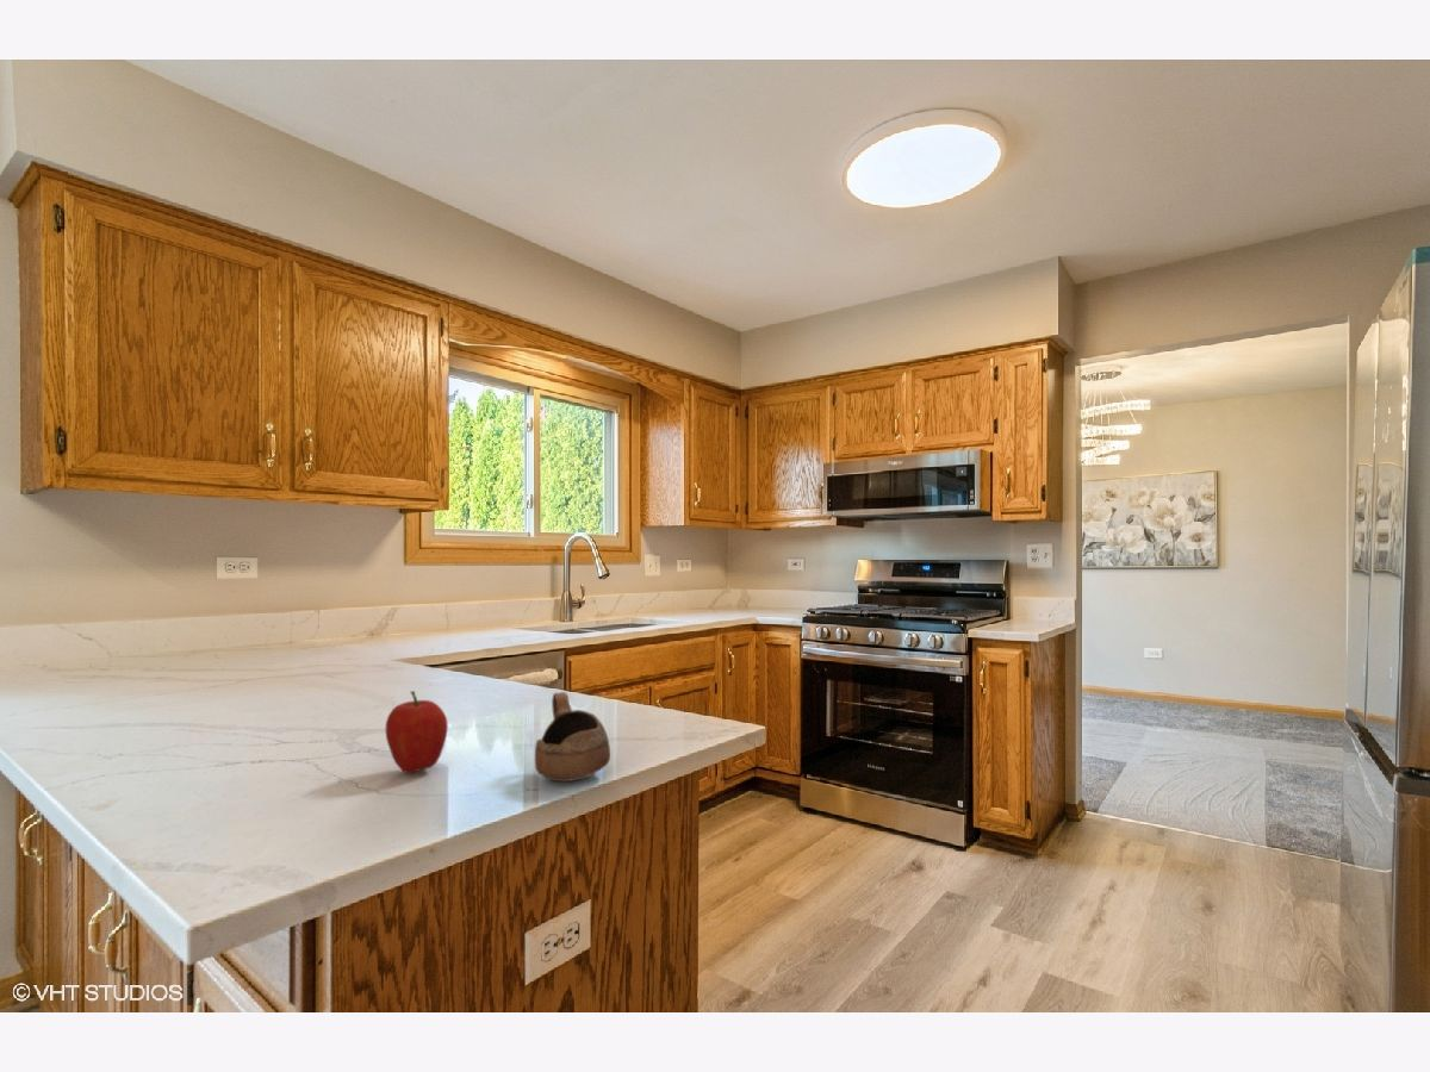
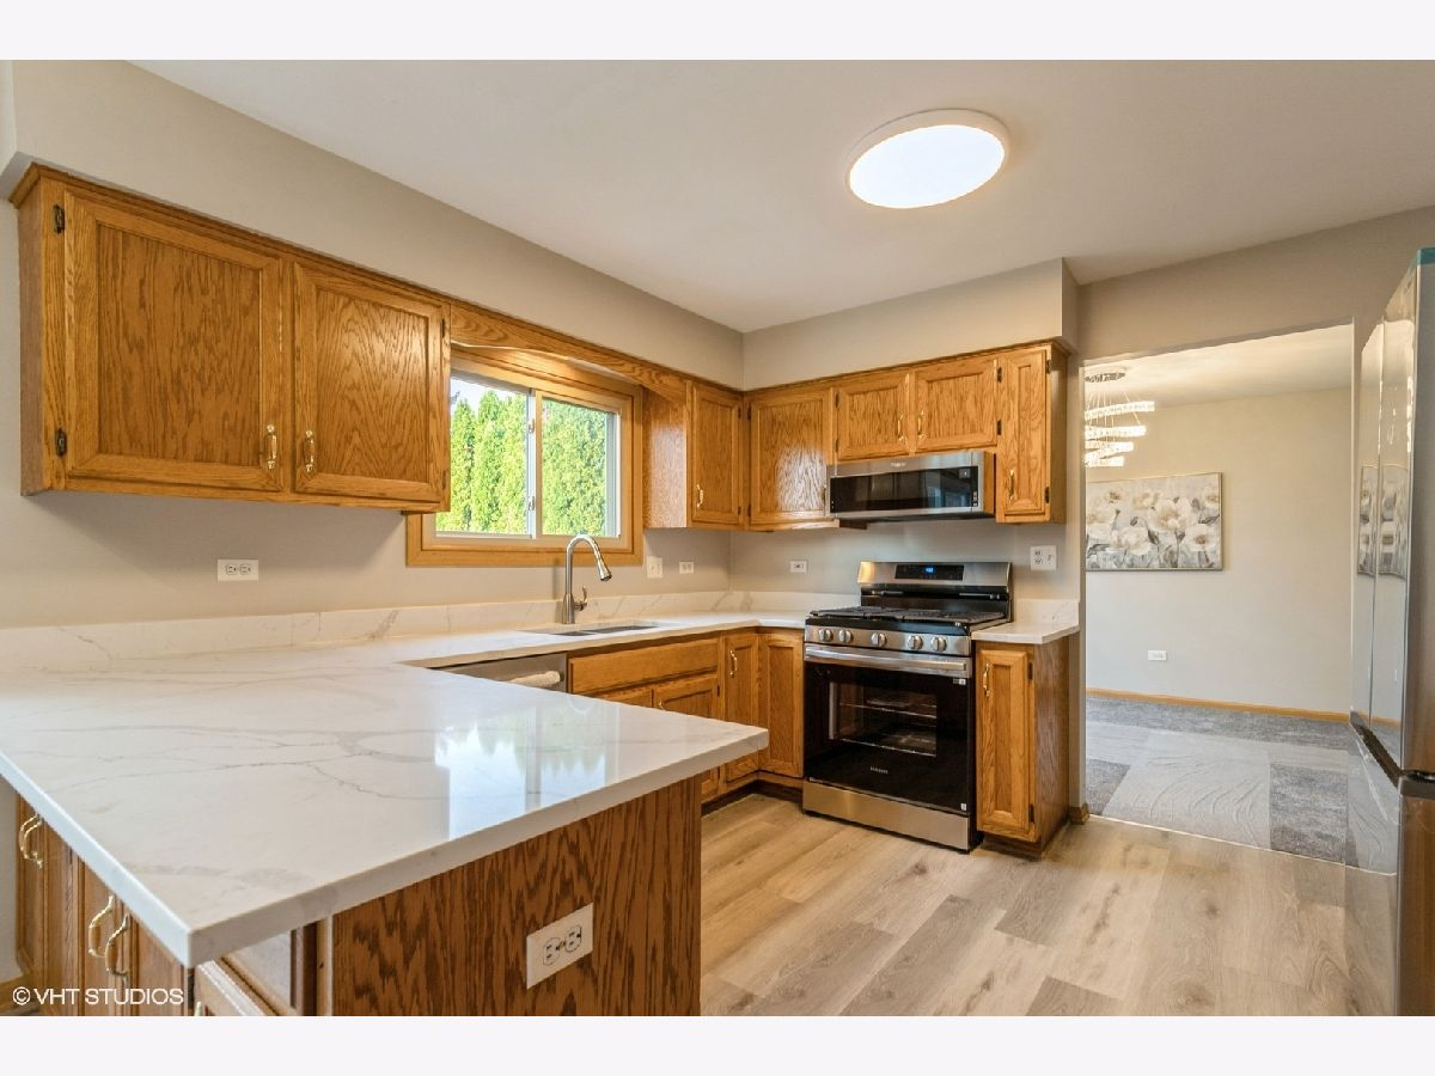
- cup (574, 736)
- fruit (416, 731)
